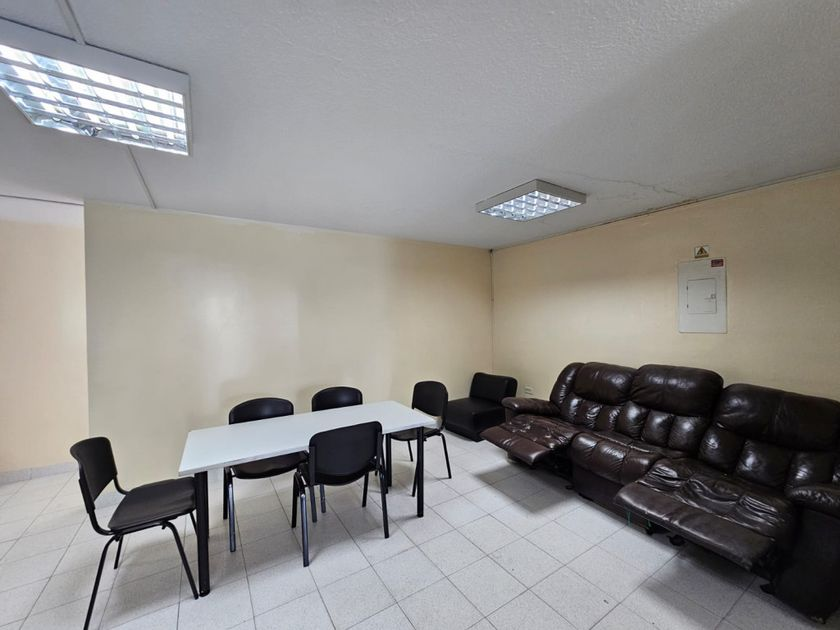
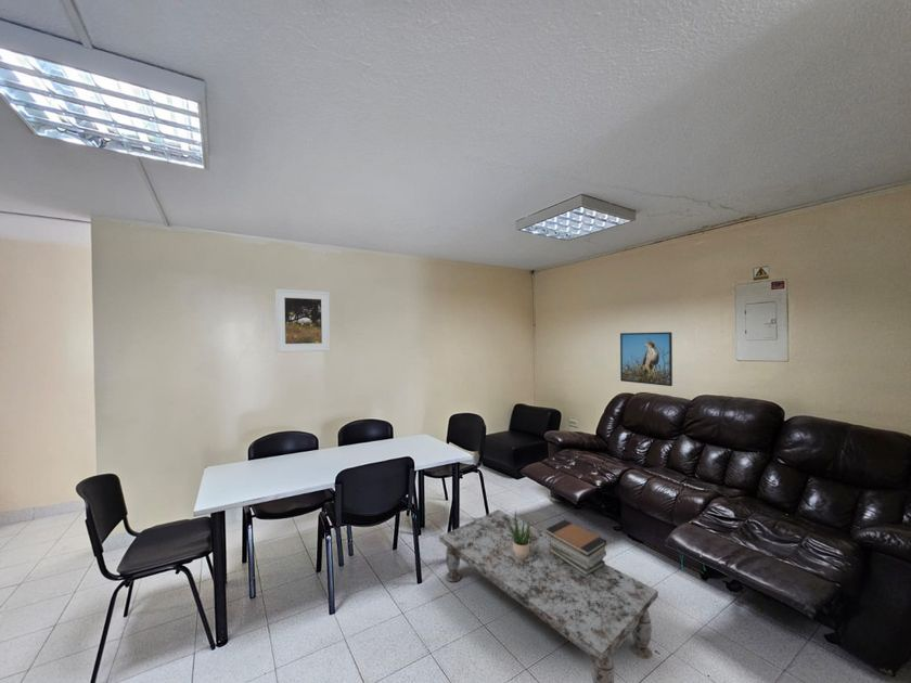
+ coffee table (534, 583)
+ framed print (303, 321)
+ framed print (644, 358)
+ book stack (576, 545)
+ potted plant (521, 533)
